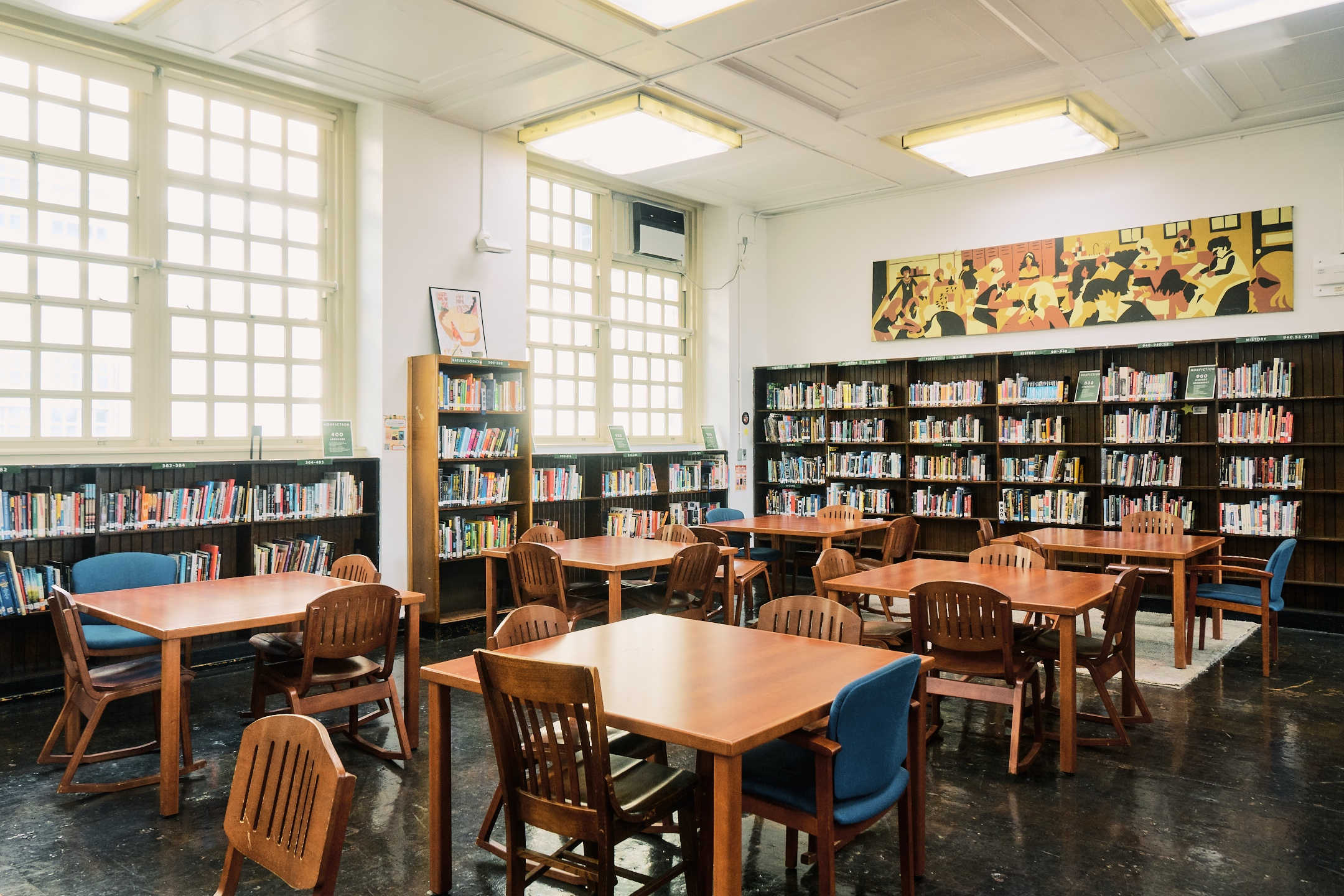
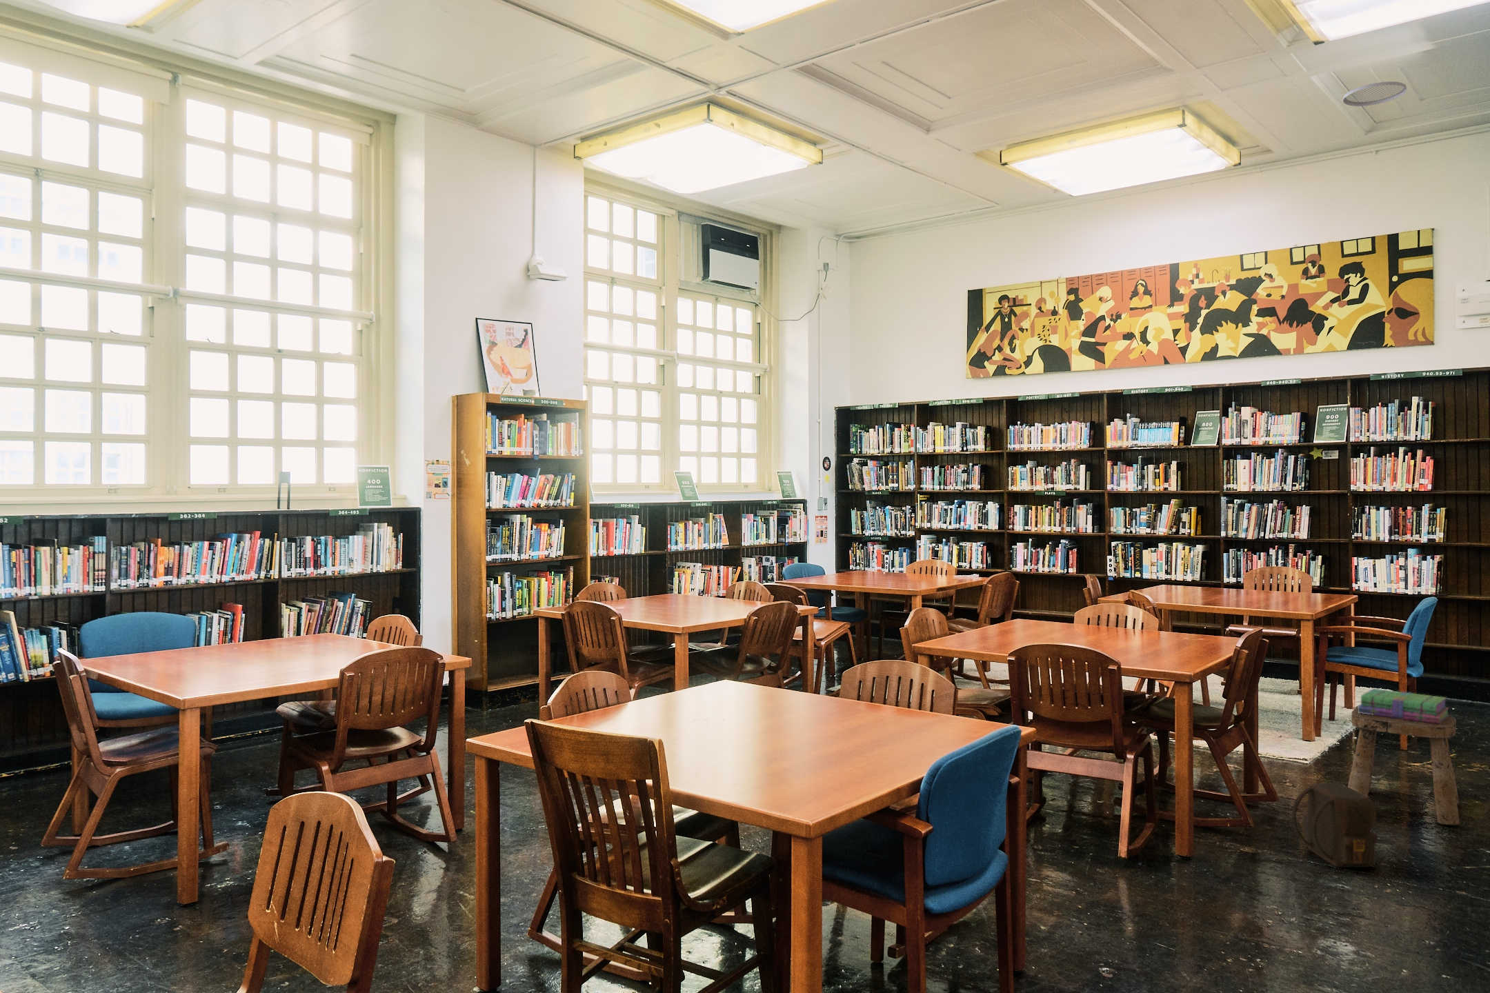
+ backpack (1333, 823)
+ stack of books (1404, 705)
+ stool (1405, 735)
+ ceiling vent (1374, 94)
